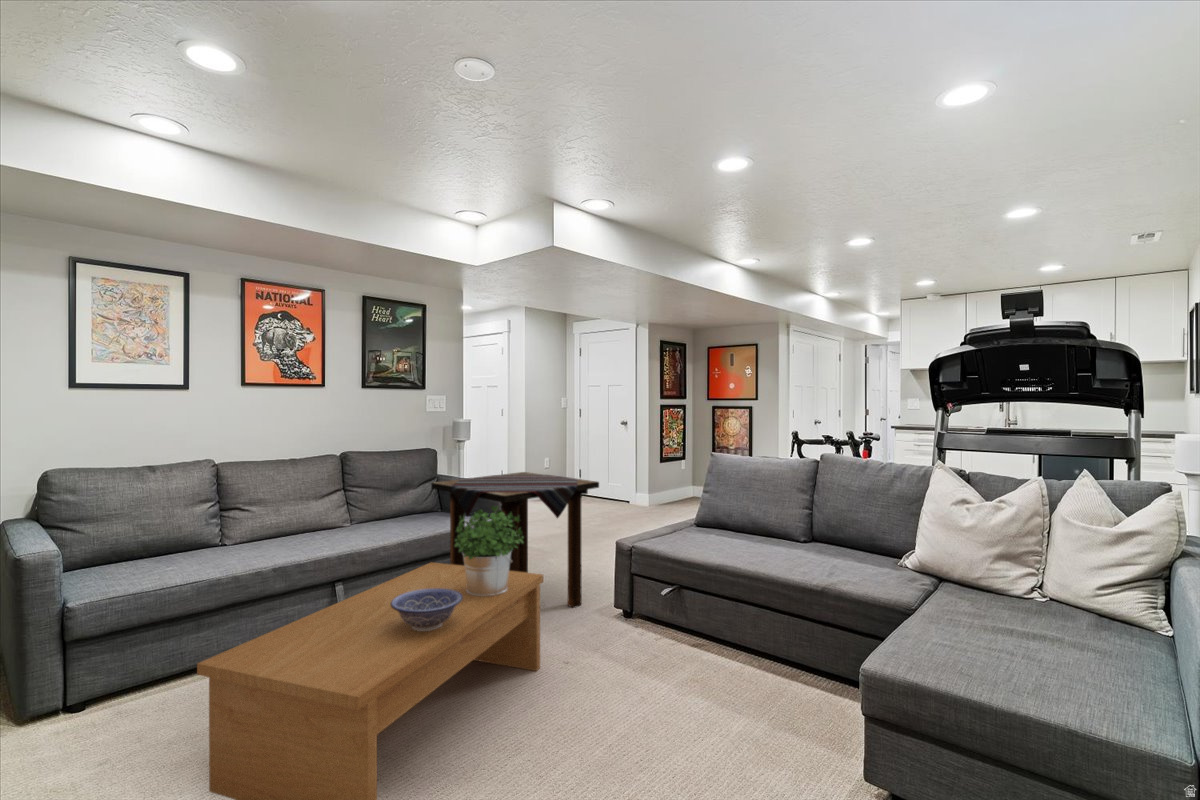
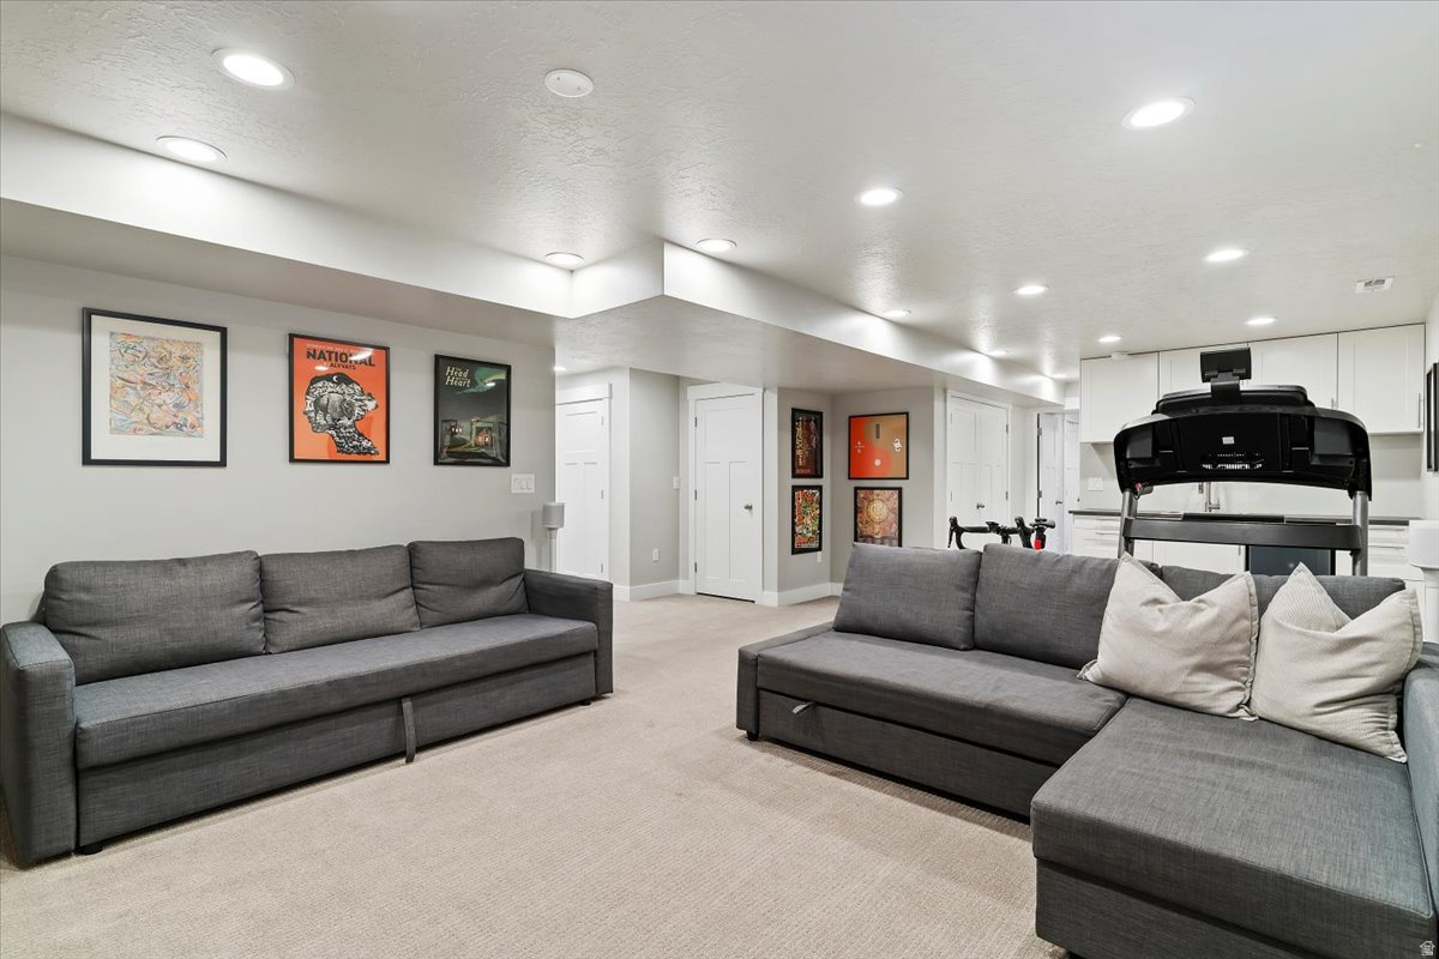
- decorative bowl (427, 611)
- side table (516, 543)
- potted plant (489, 547)
- coffee table (405, 664)
